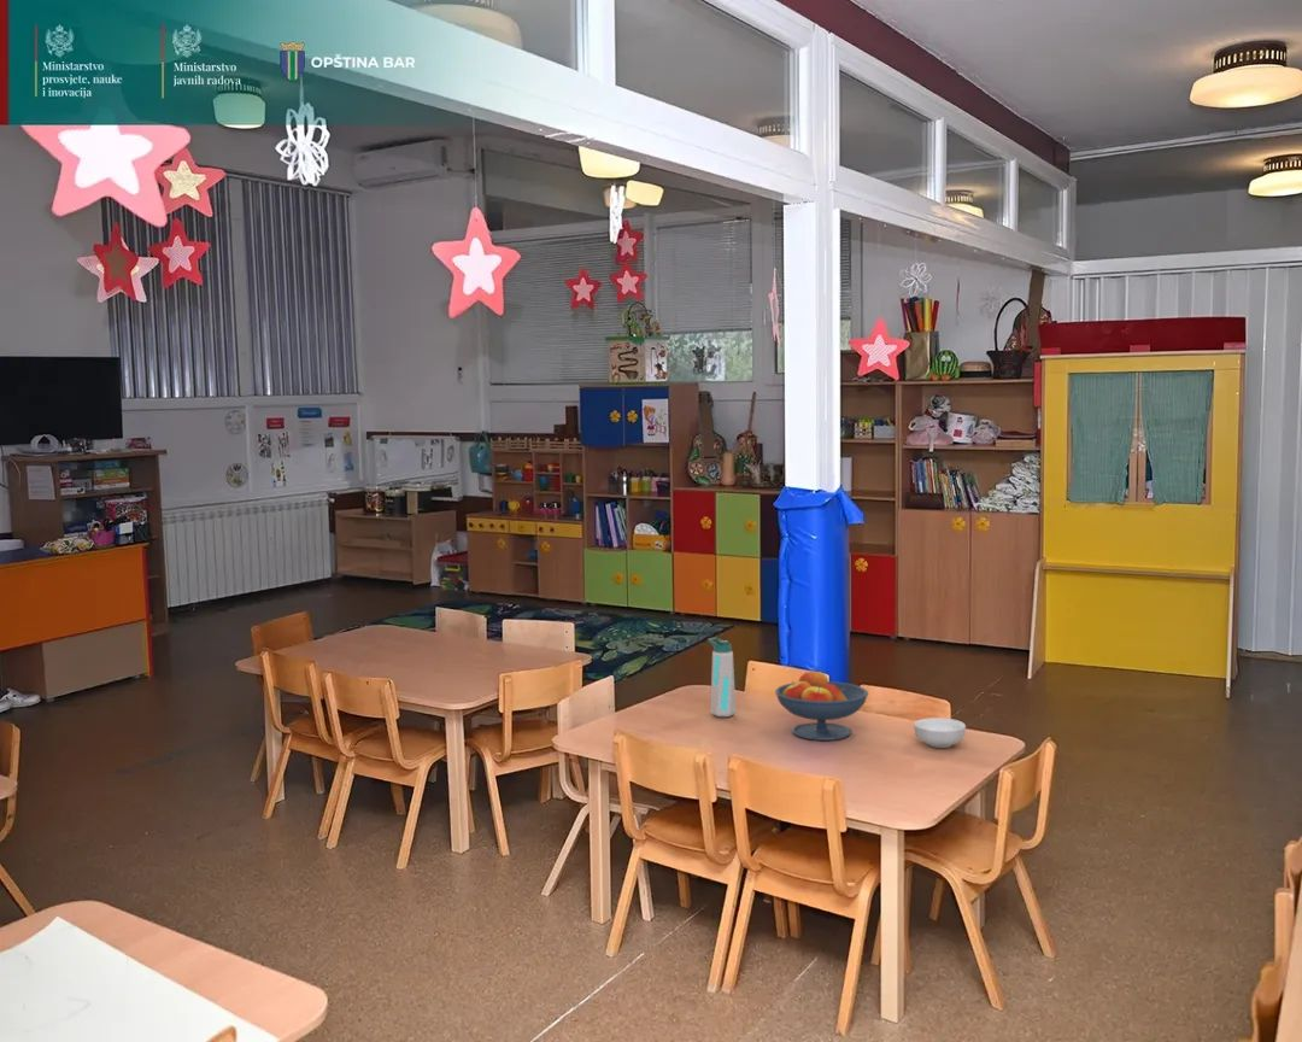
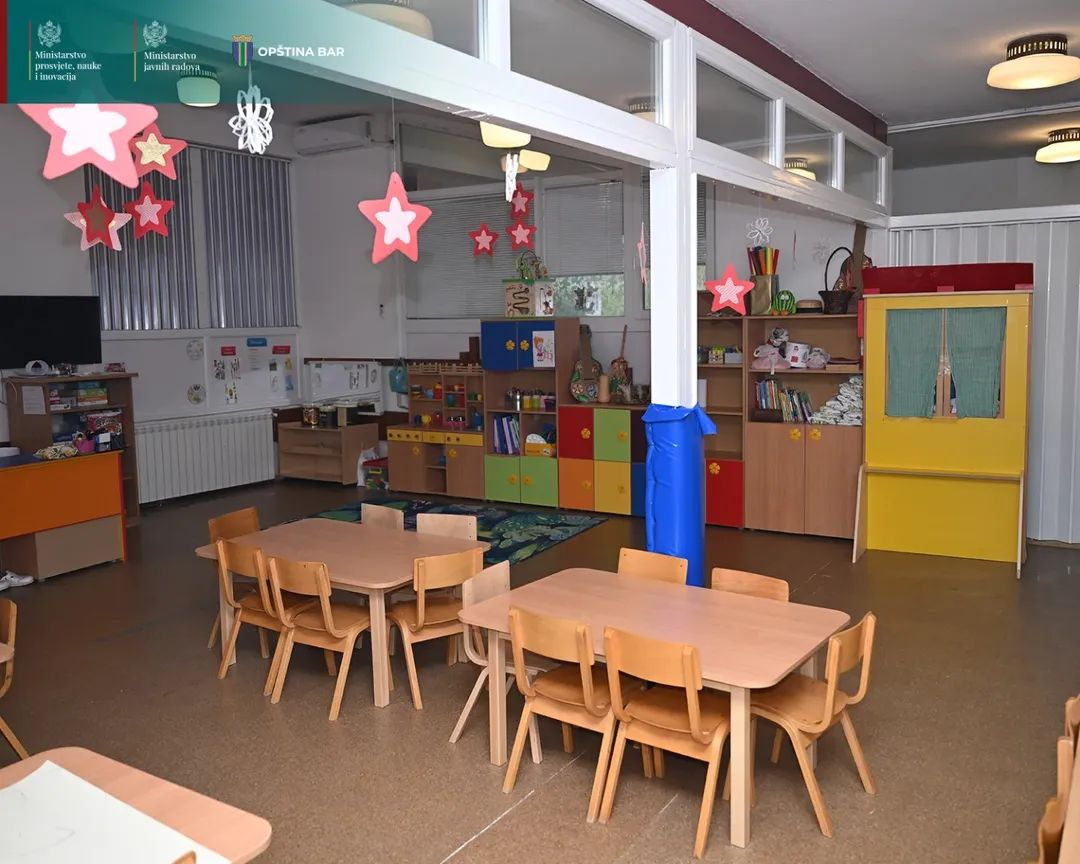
- cereal bowl (939, 733)
- fruit bowl (821, 704)
- water bottle (721, 677)
